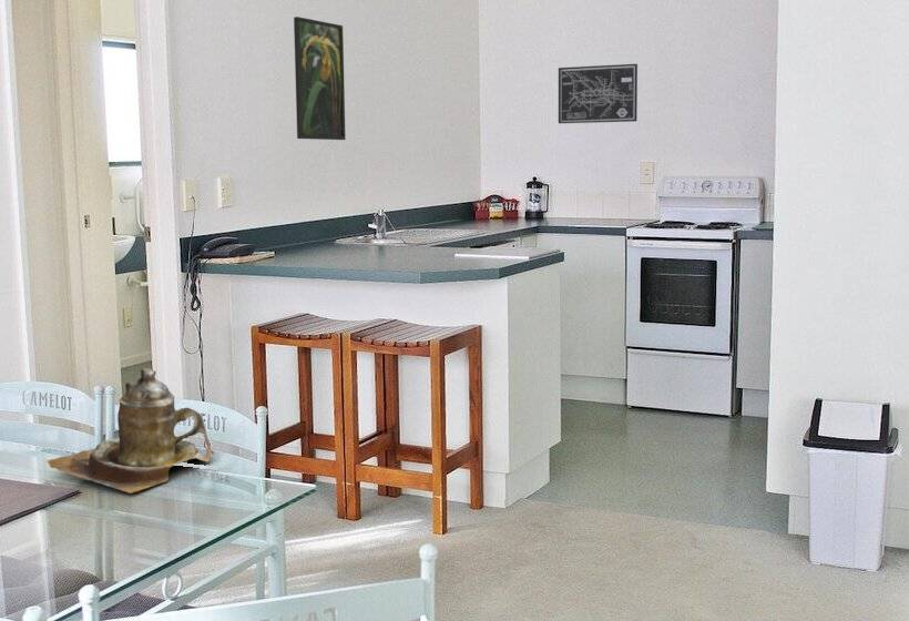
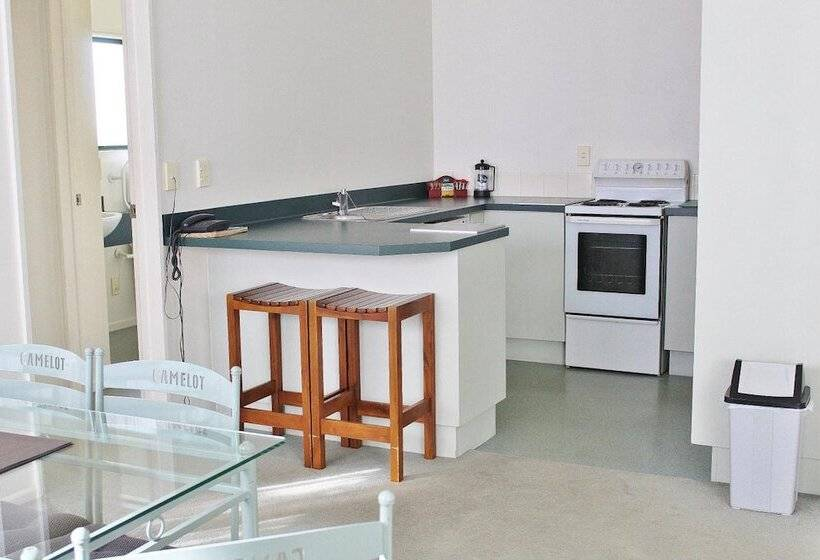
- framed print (320, 80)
- wall art (596, 94)
- teapot (133, 419)
